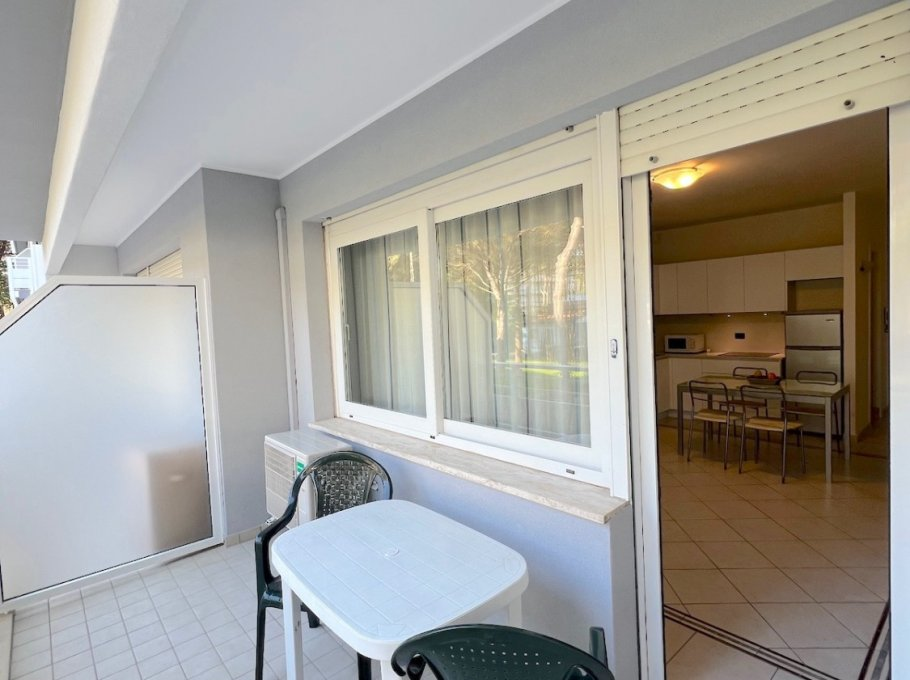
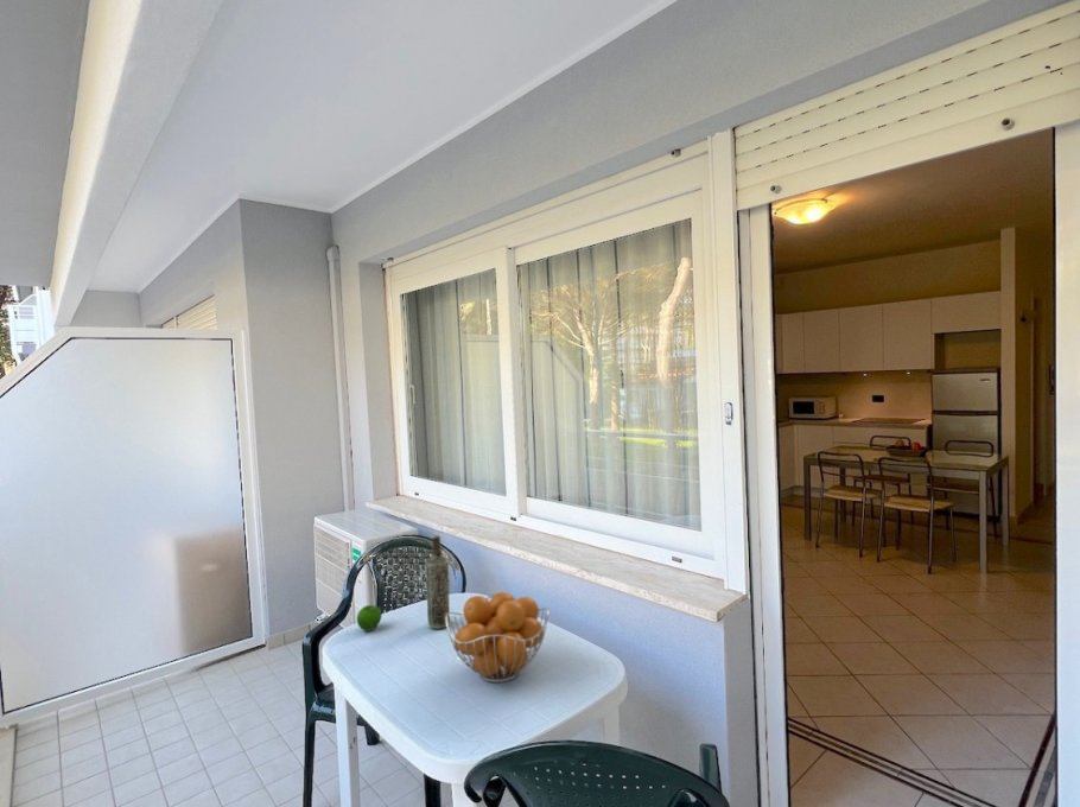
+ fruit basket (498, 634)
+ bottle (437, 580)
+ apple (369, 617)
